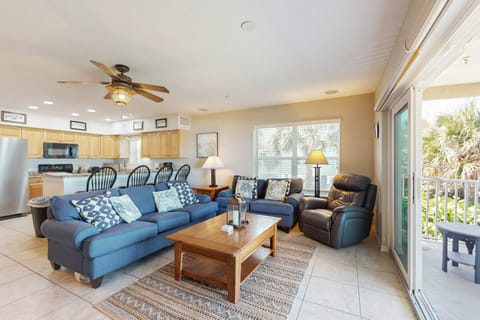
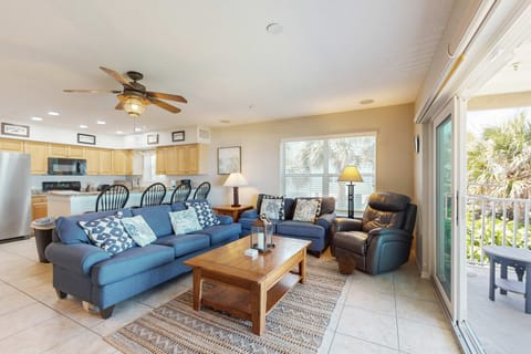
+ woven basket (346, 262)
